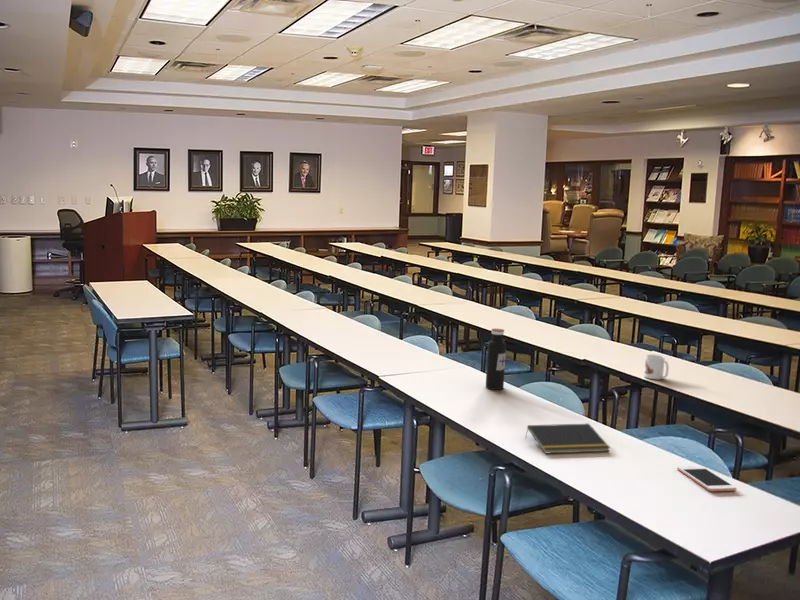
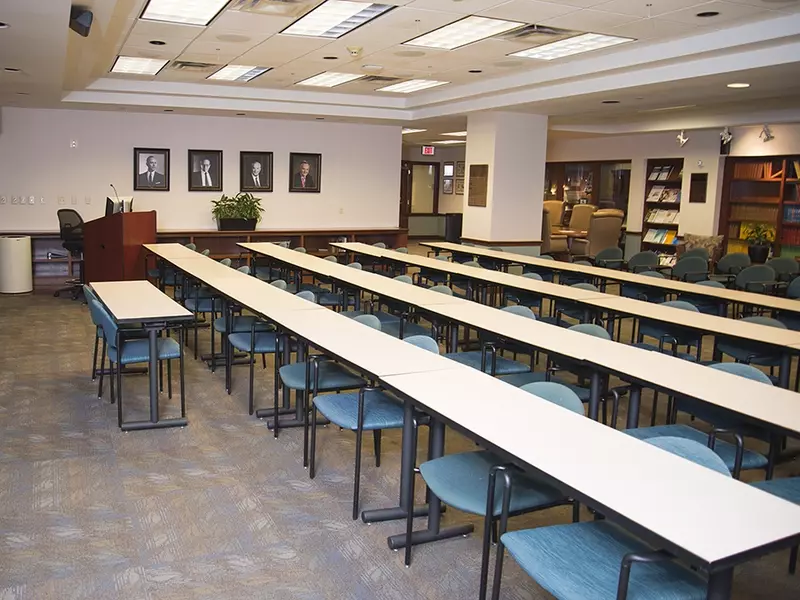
- cell phone (705, 478)
- water bottle (496, 358)
- notepad (567, 437)
- mug (657, 367)
